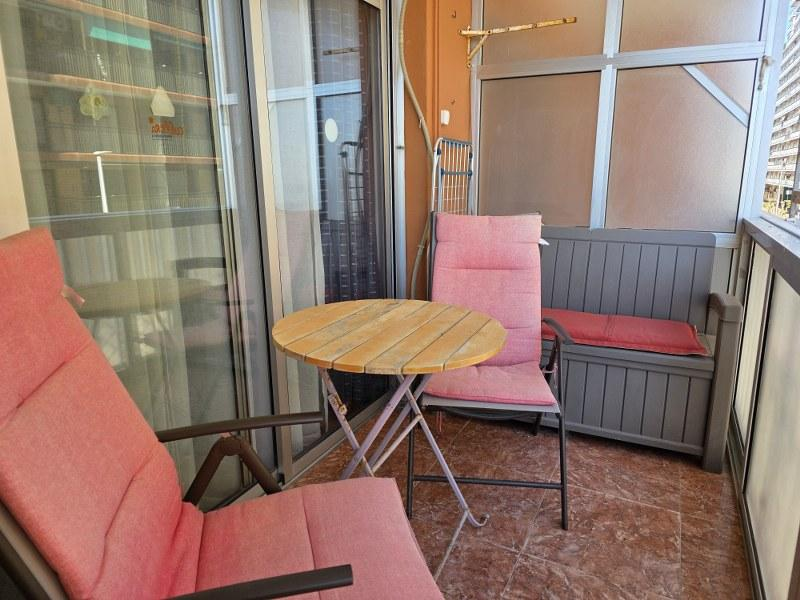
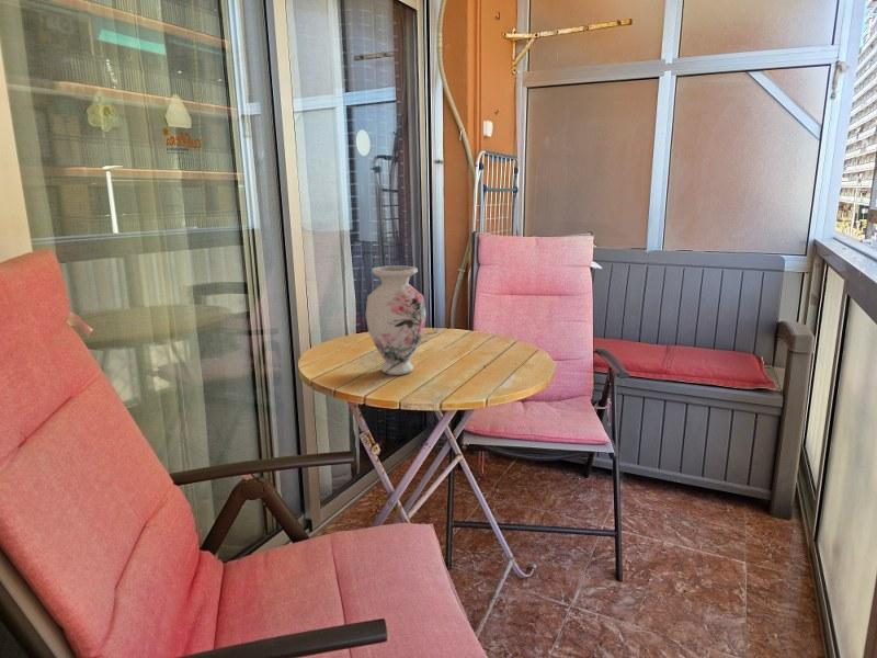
+ vase (396, 320)
